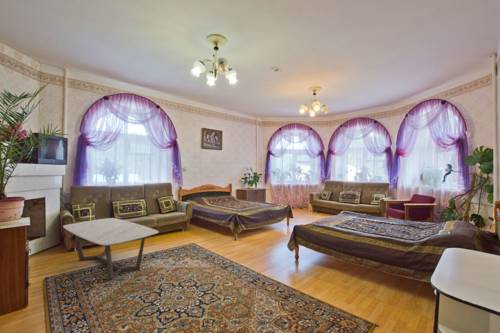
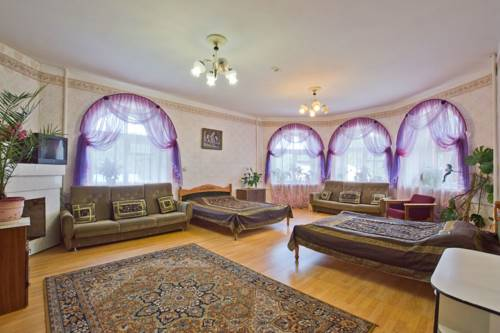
- coffee table (108, 246)
